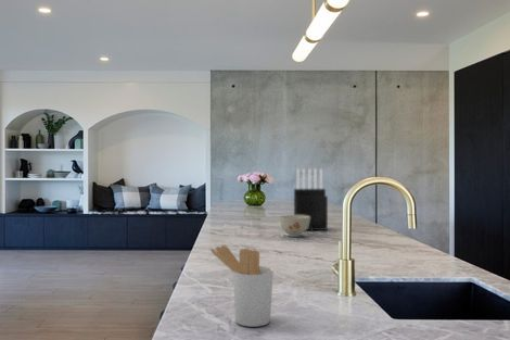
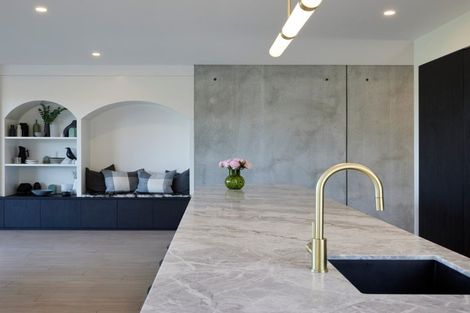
- utensil holder (242, 281)
- bowl (294, 226)
- knife block (310, 199)
